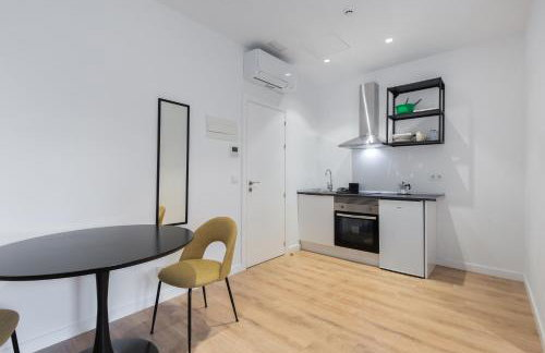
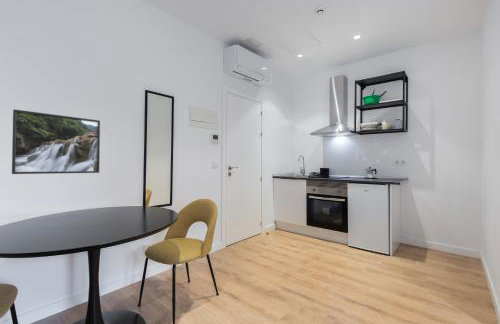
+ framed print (60, 144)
